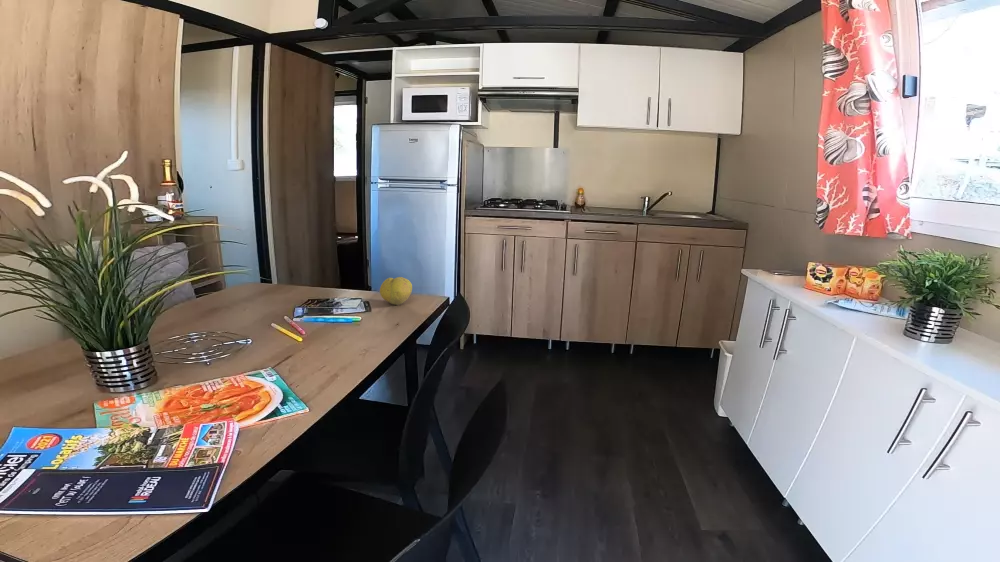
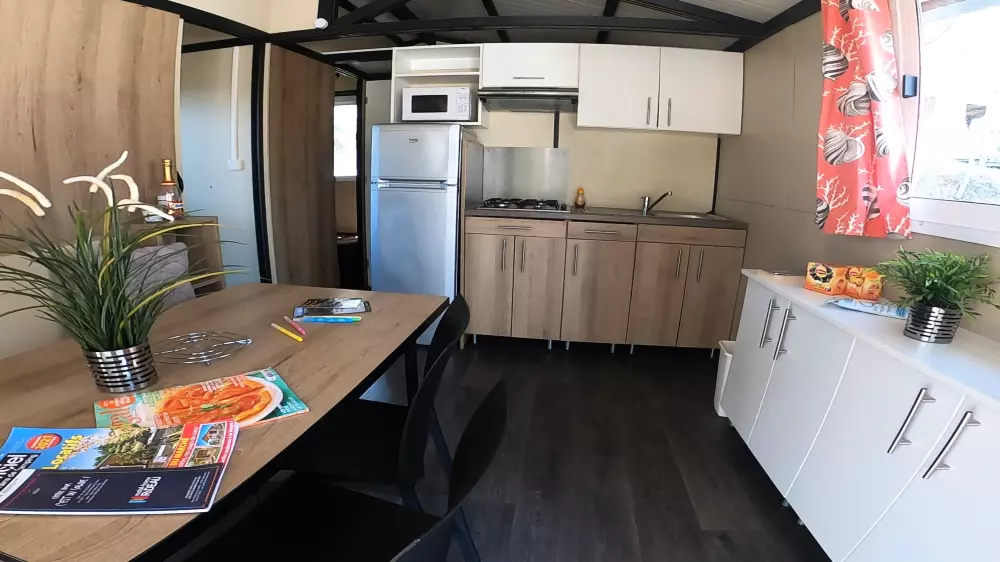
- fruit (396, 290)
